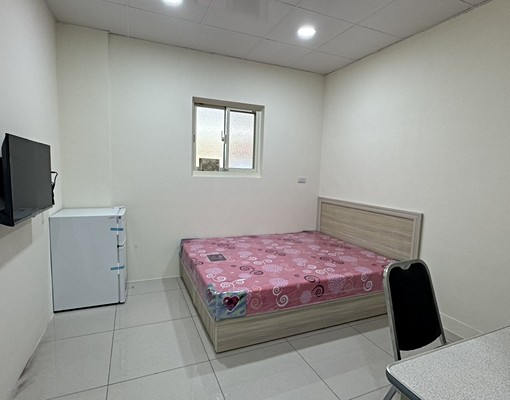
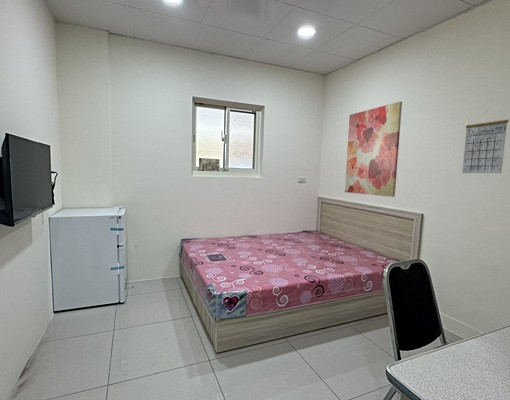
+ calendar (484, 142)
+ wall art (370, 152)
